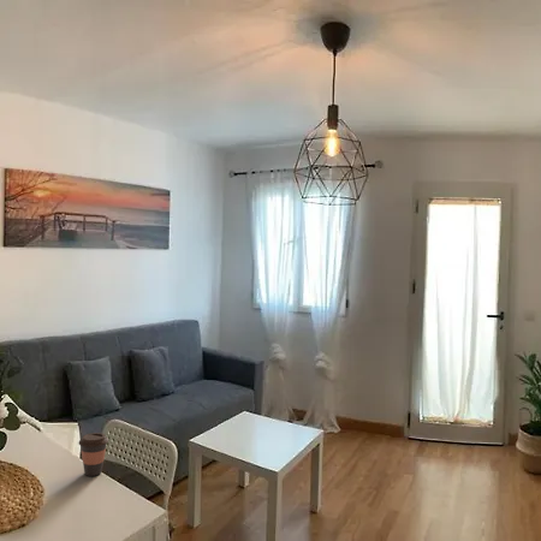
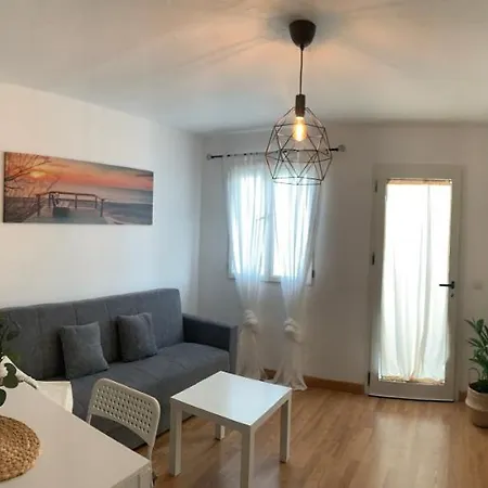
- coffee cup (93, 454)
